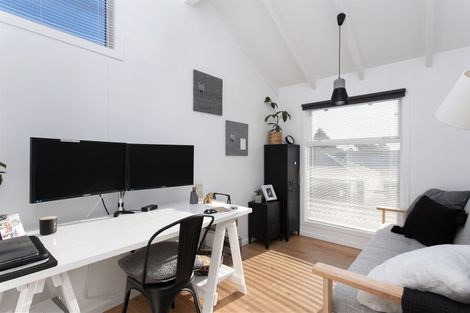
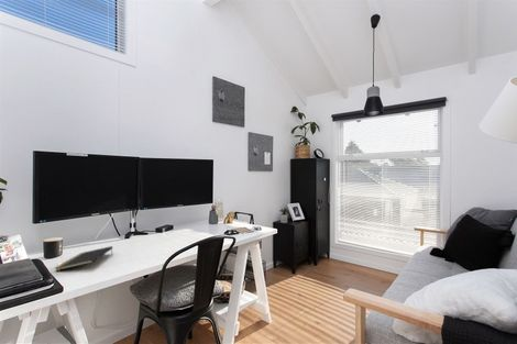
+ notepad (86, 257)
